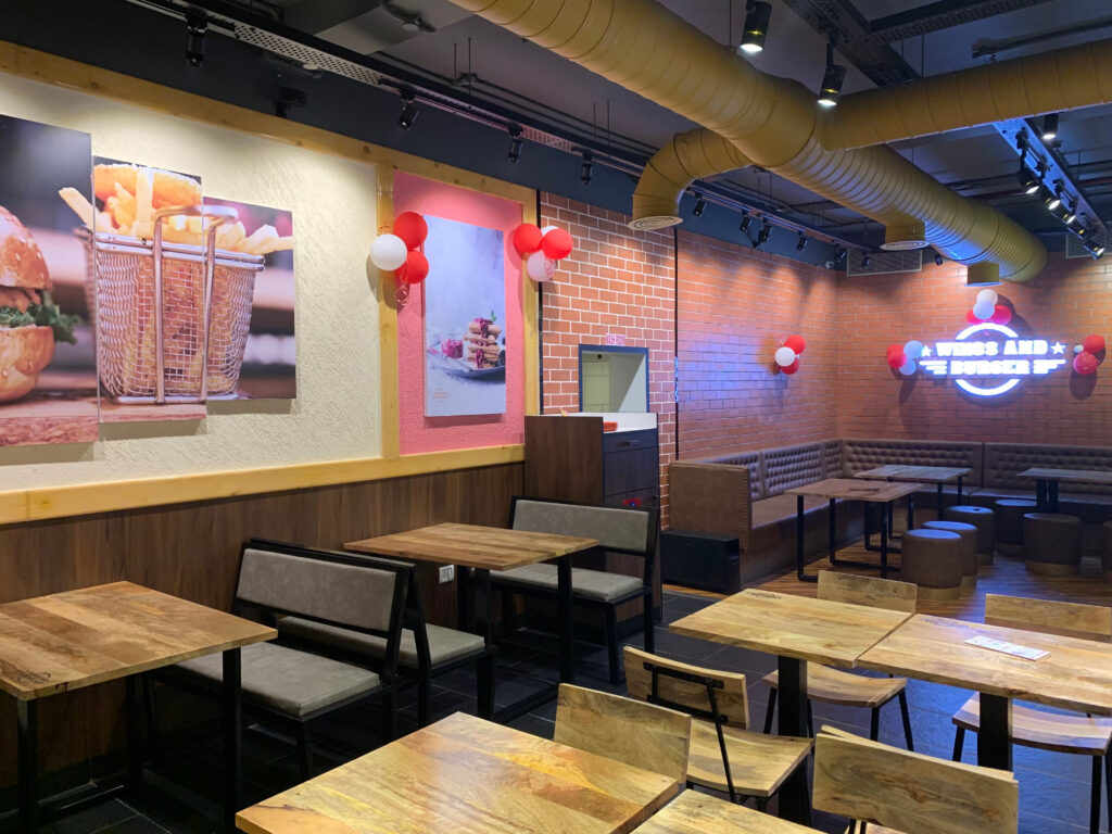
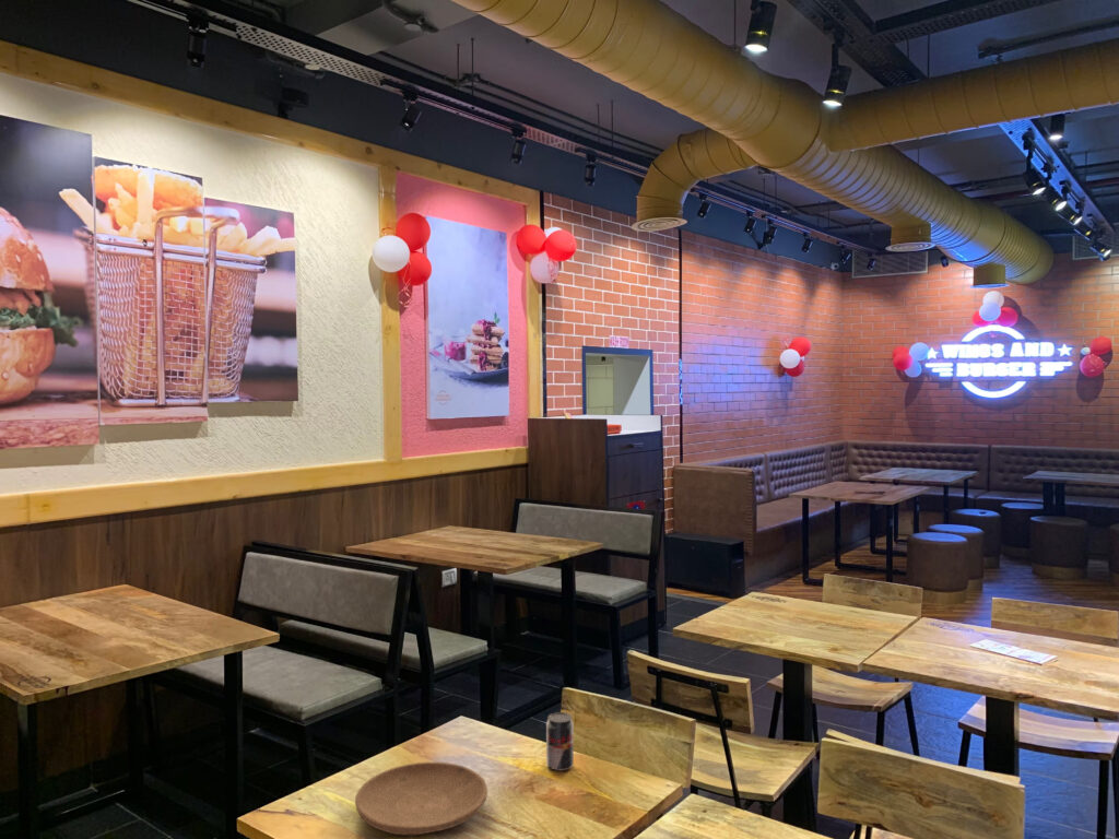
+ beverage can (560, 741)
+ plate (422, 802)
